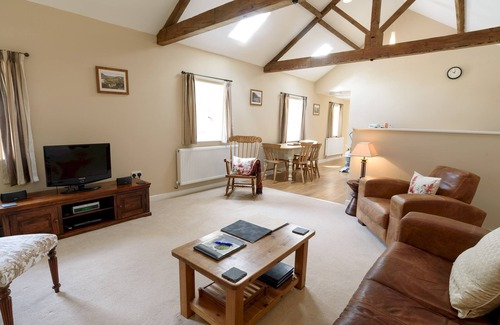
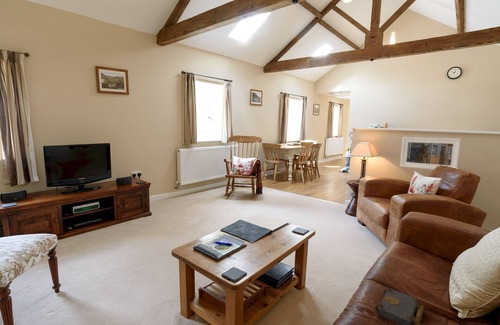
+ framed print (428, 153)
+ book (398, 306)
